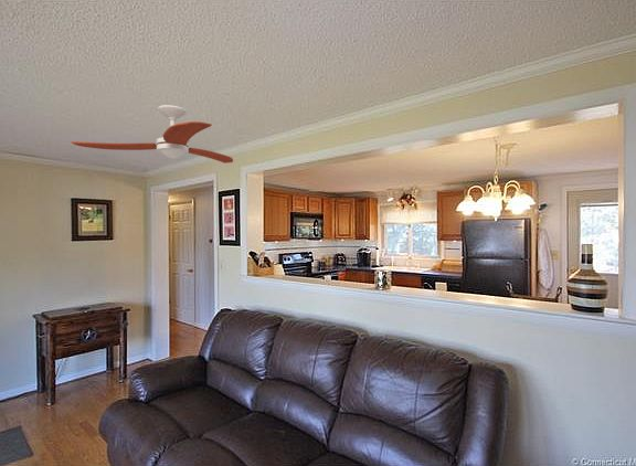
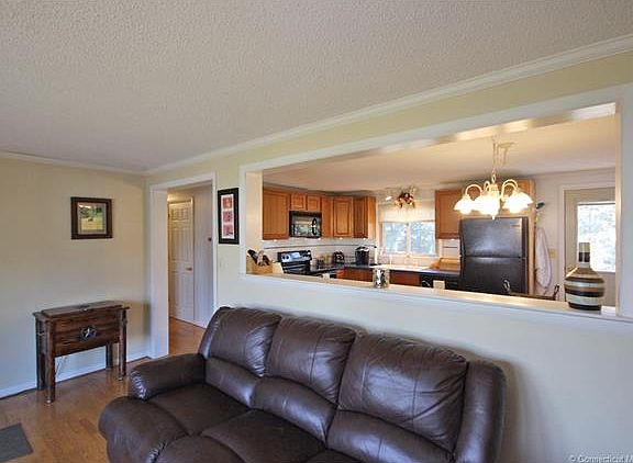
- ceiling fan (165, 131)
